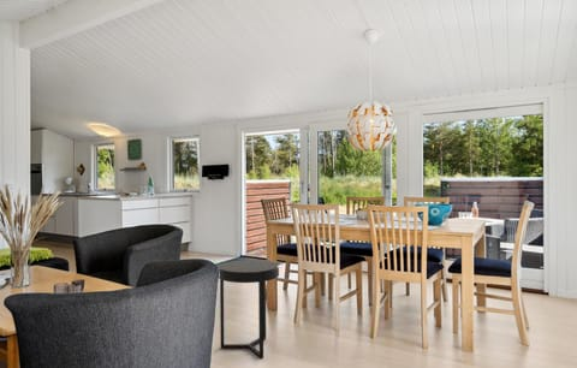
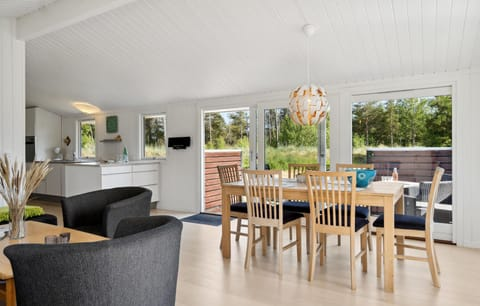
- side table (258, 307)
